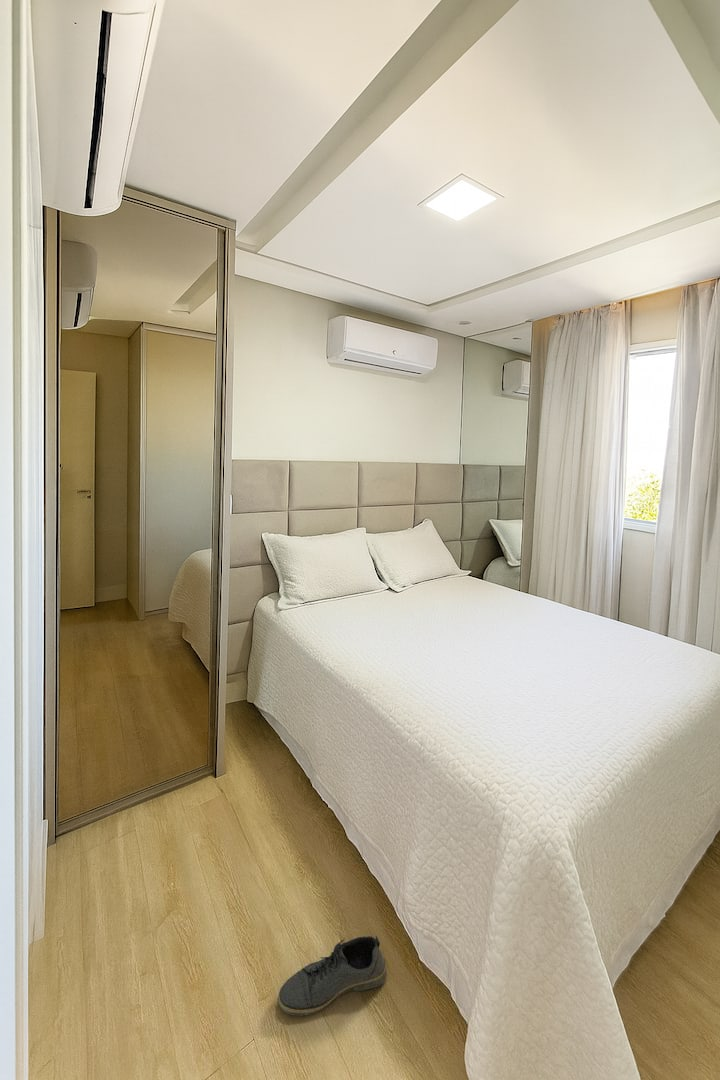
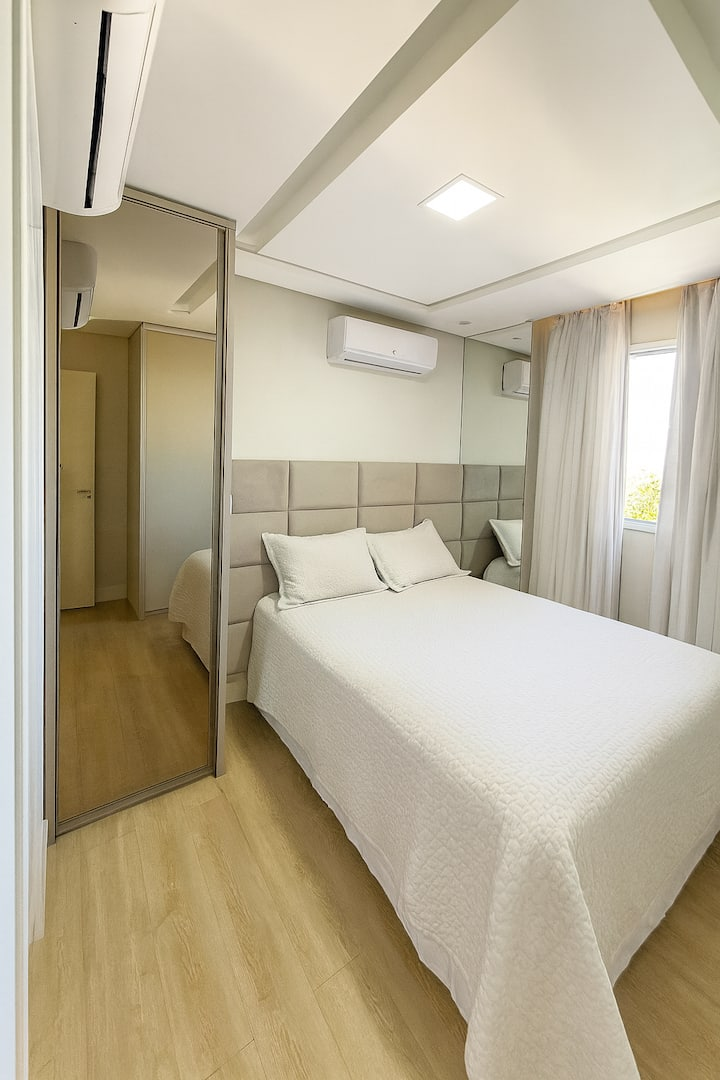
- shoe (334, 968)
